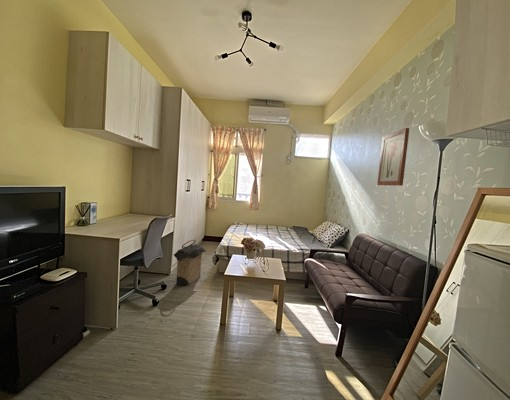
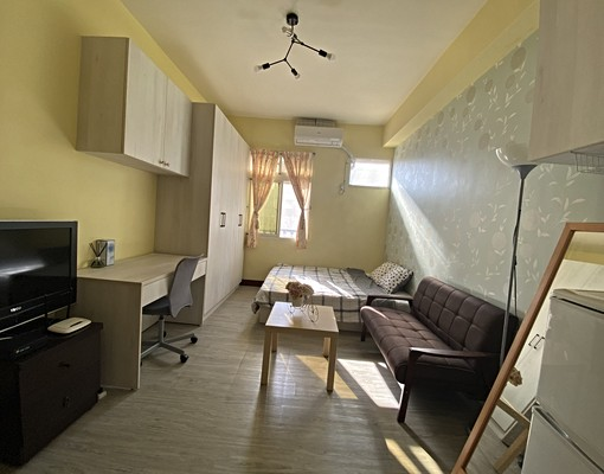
- wall art (391, 159)
- laundry hamper (189, 258)
